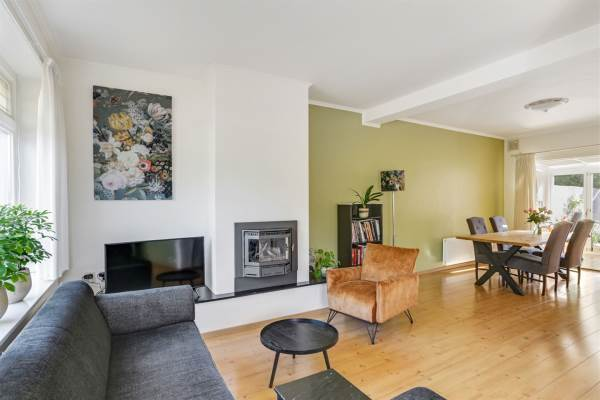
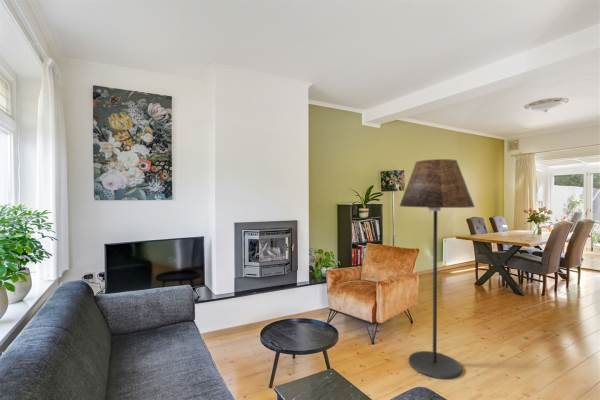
+ floor lamp (435, 263)
